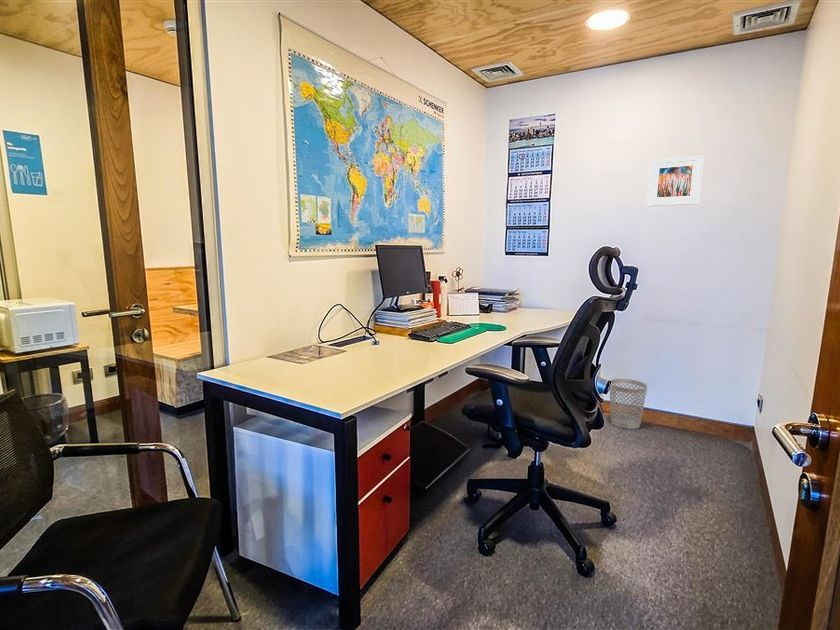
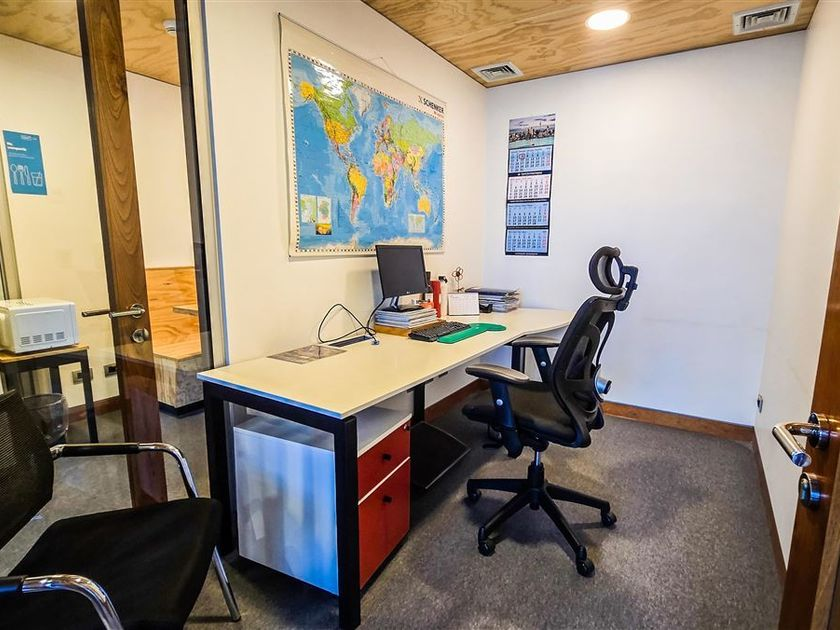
- wastebasket (626, 403)
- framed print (674, 181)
